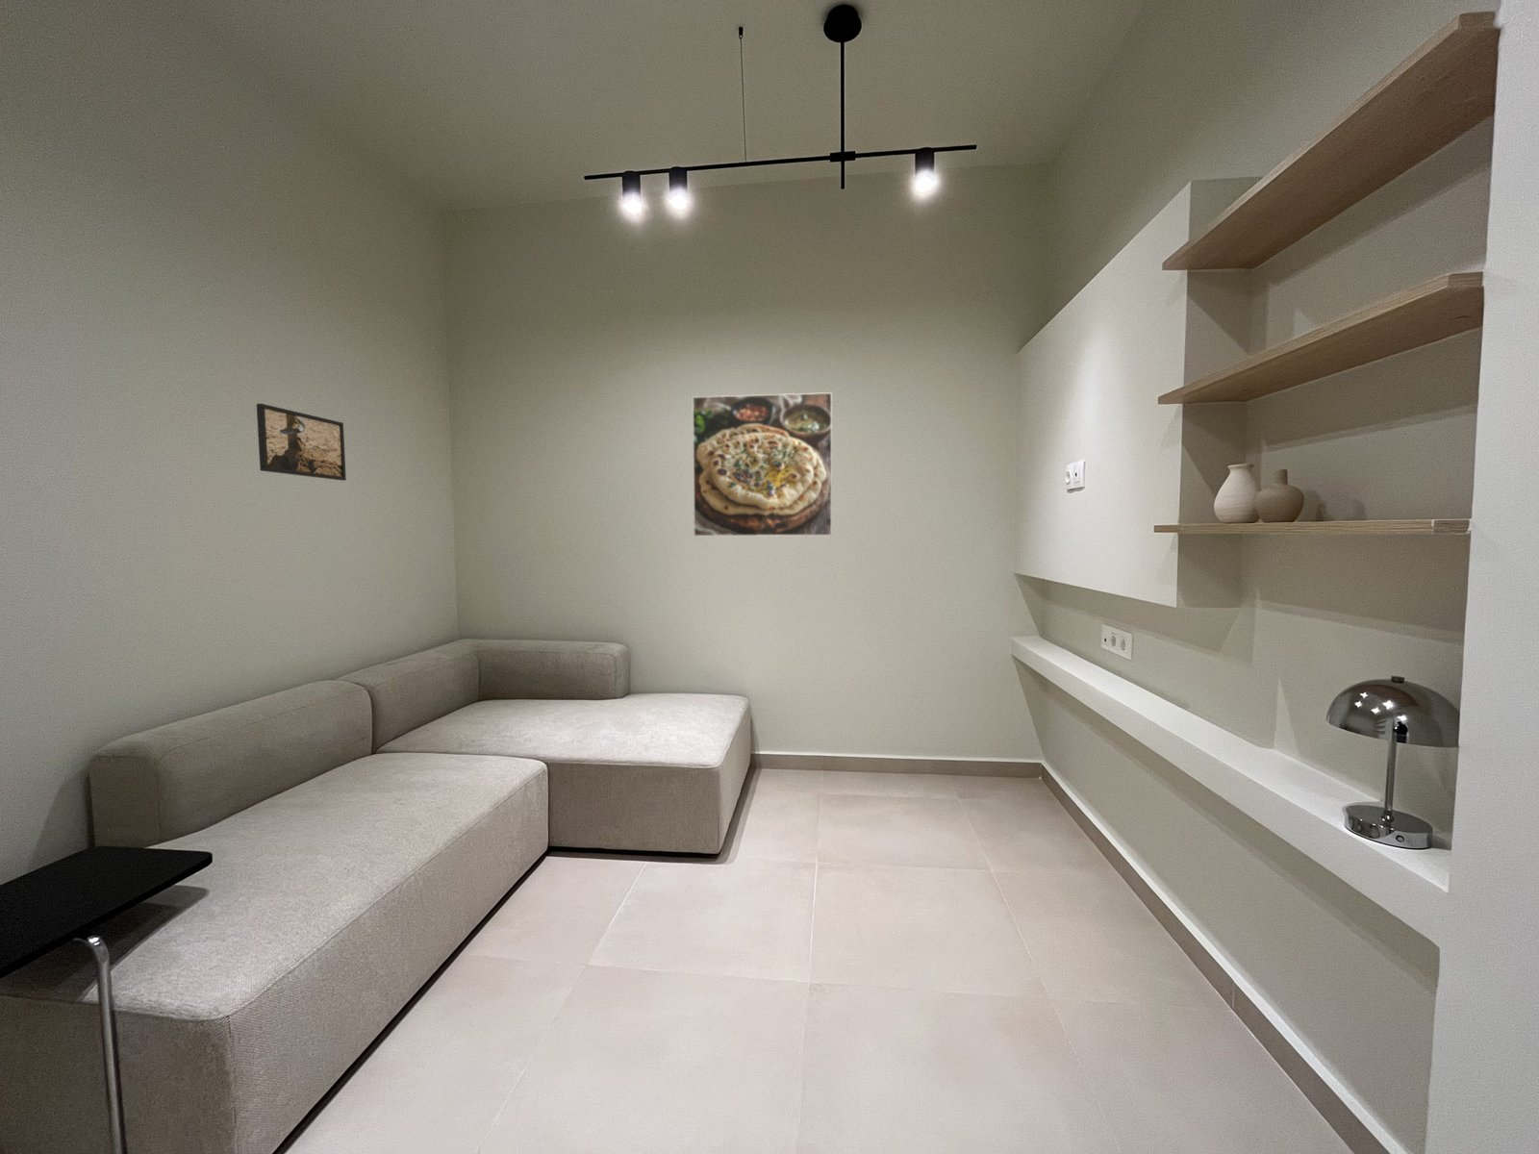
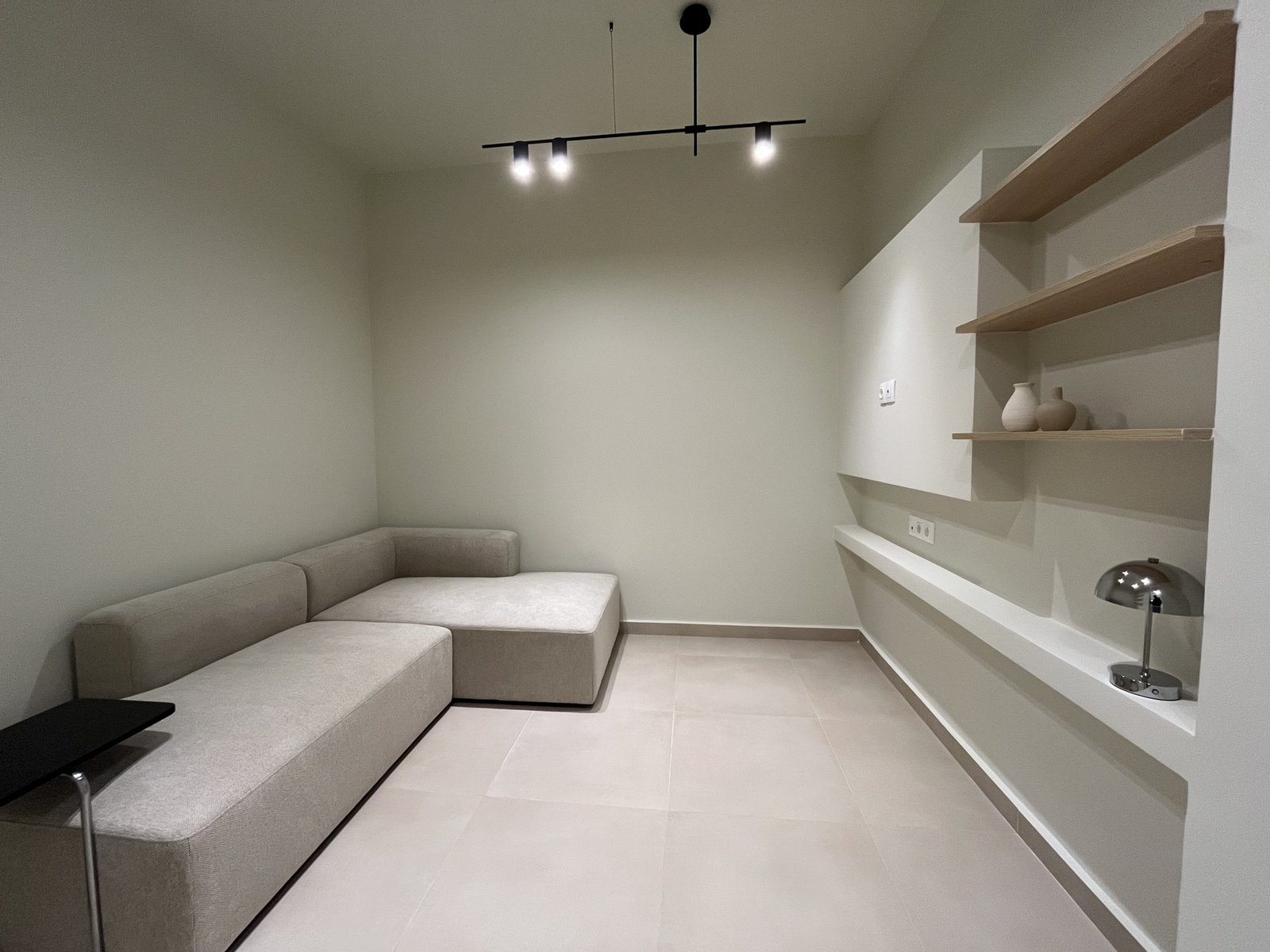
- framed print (762, 465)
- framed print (304, 445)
